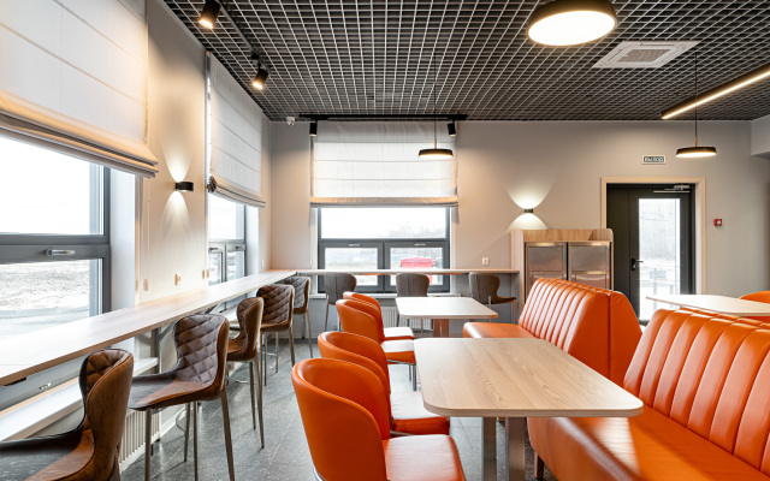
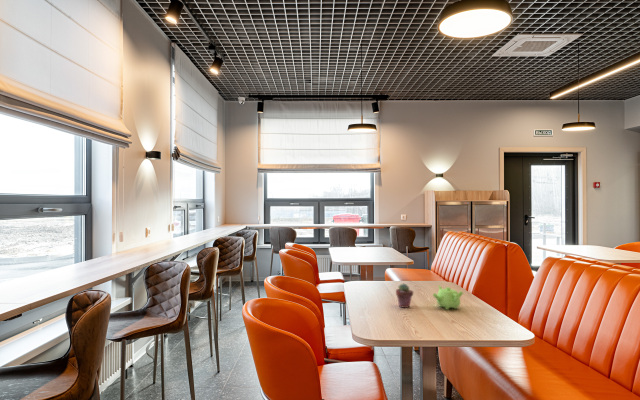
+ potted succulent (404, 294)
+ teapot (447, 297)
